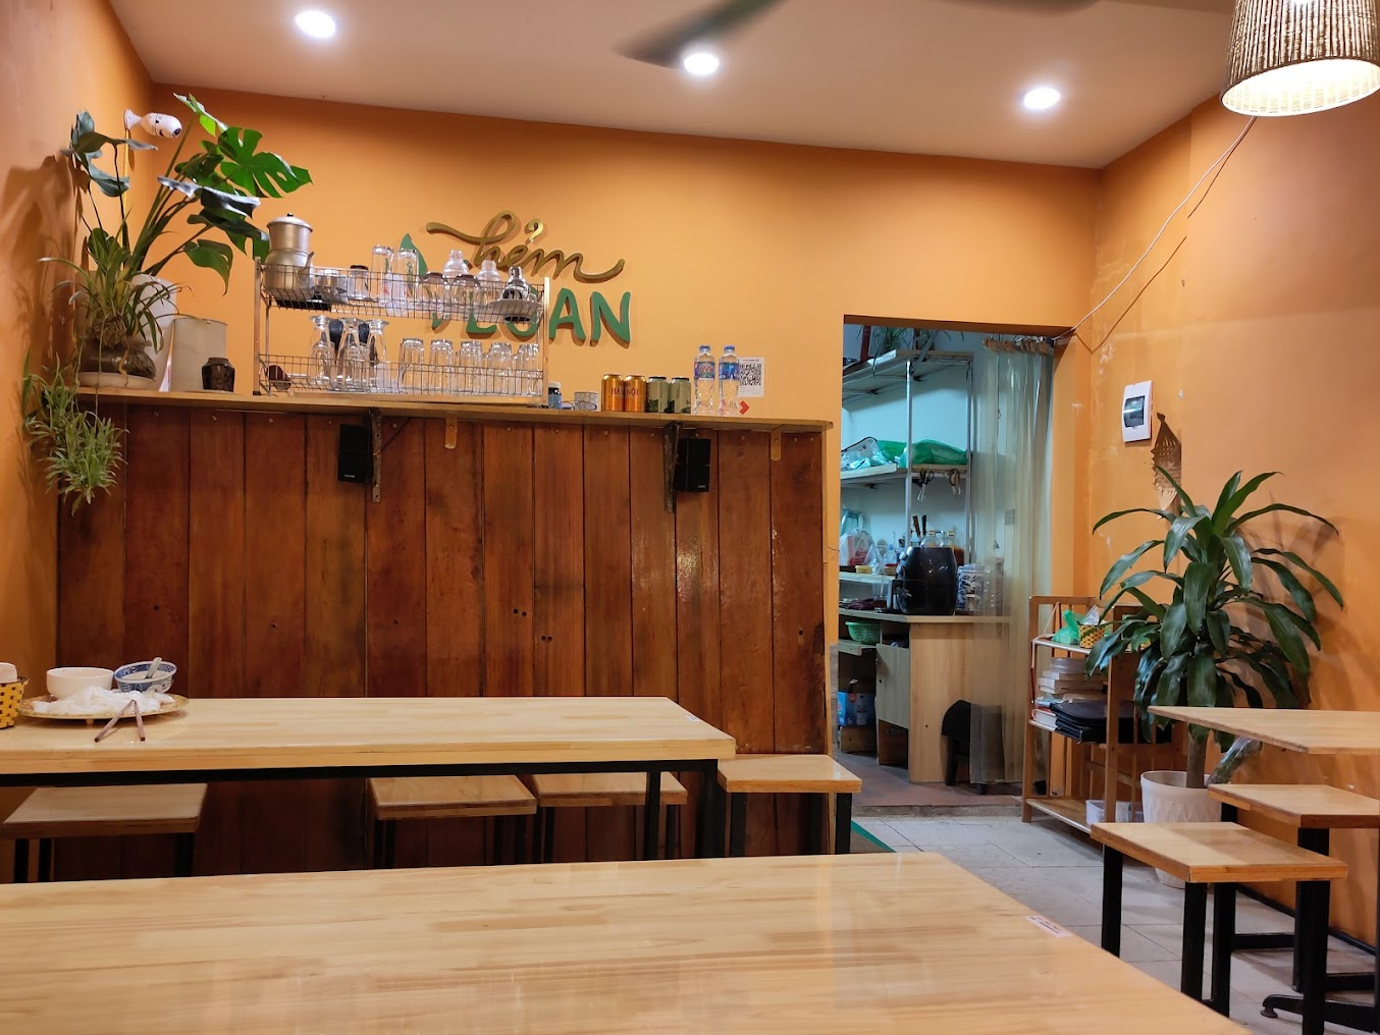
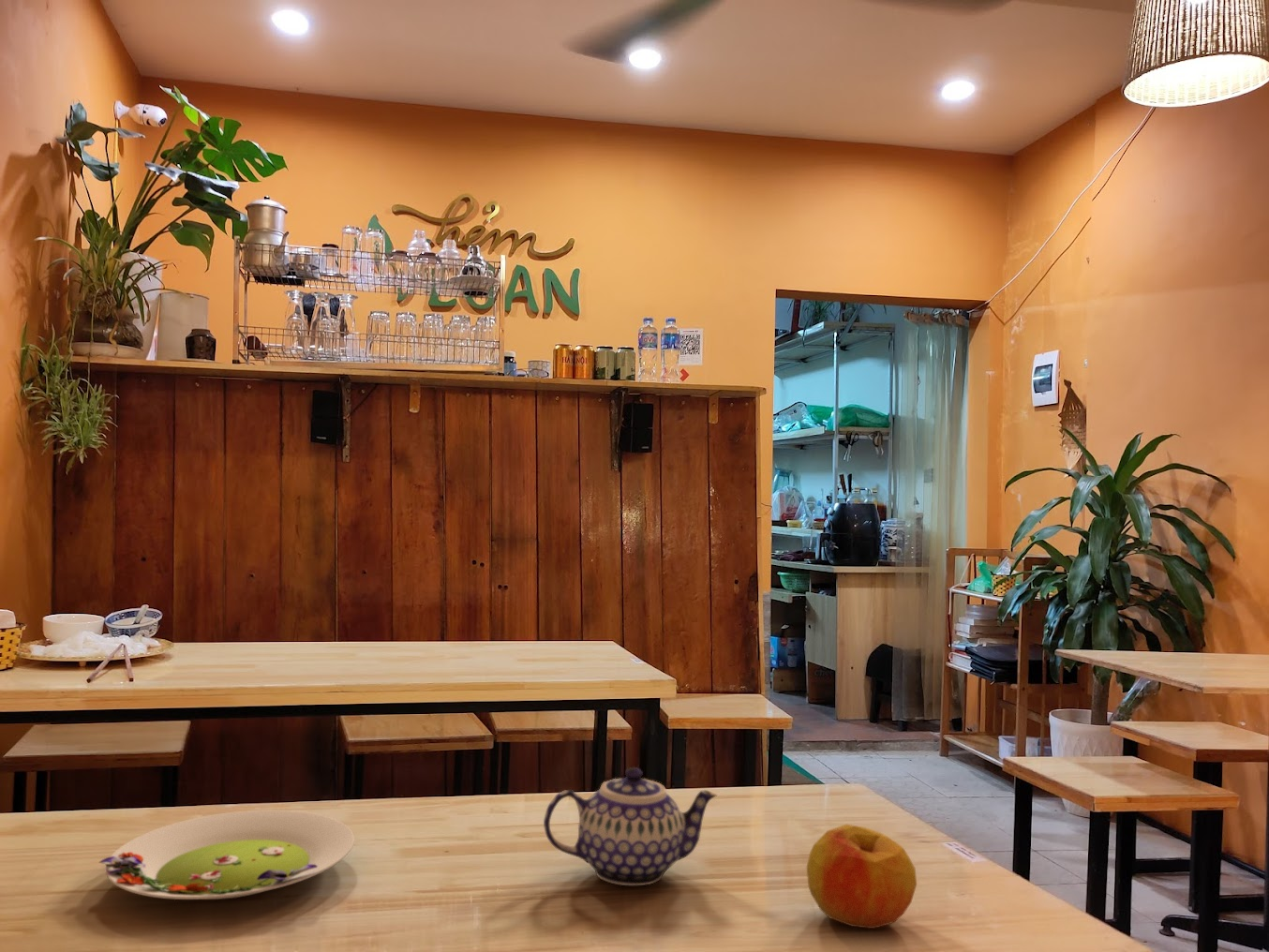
+ salad plate (235, 855)
+ teapot (631, 820)
+ apple (860, 875)
